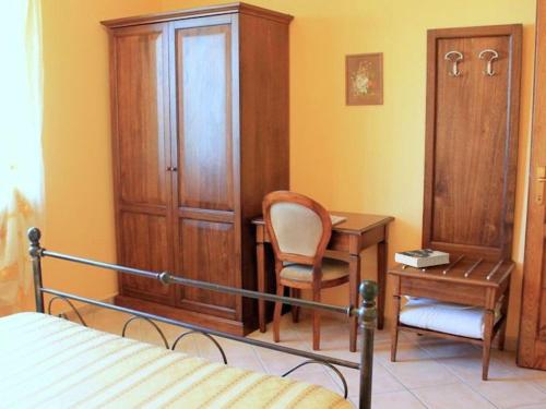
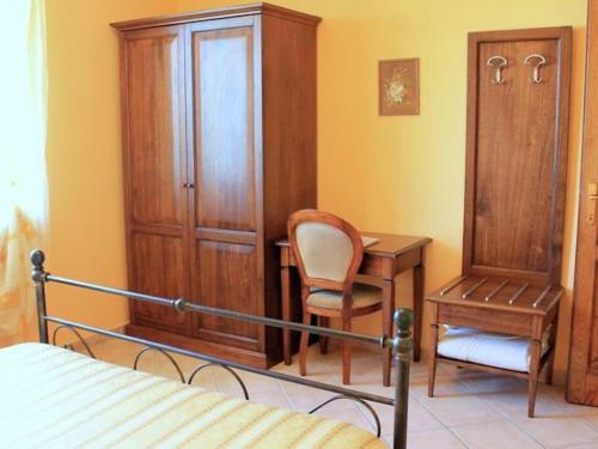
- book (422, 257)
